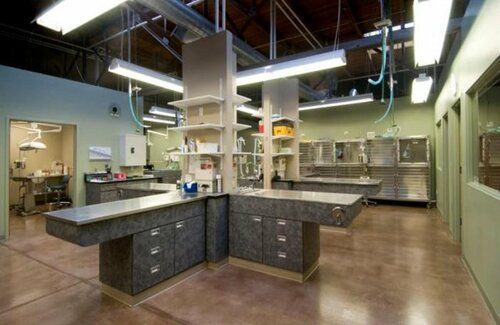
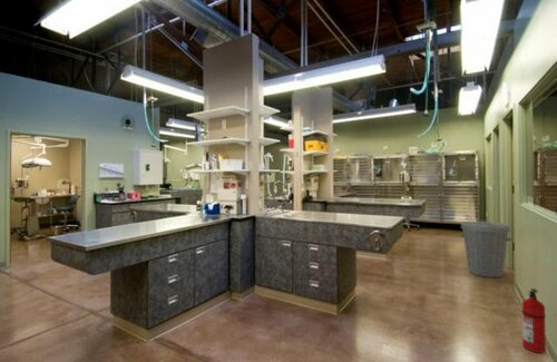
+ trash can (485, 246)
+ fire extinguisher (532, 316)
